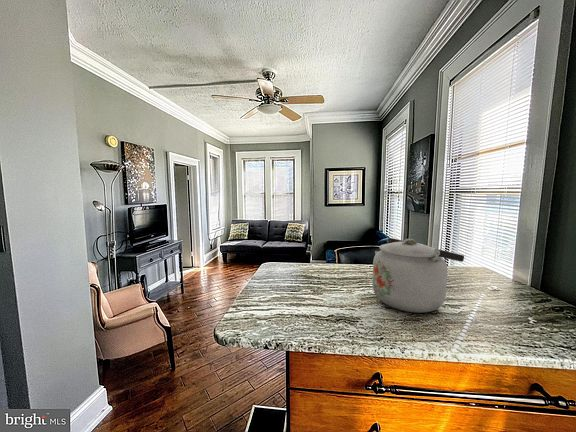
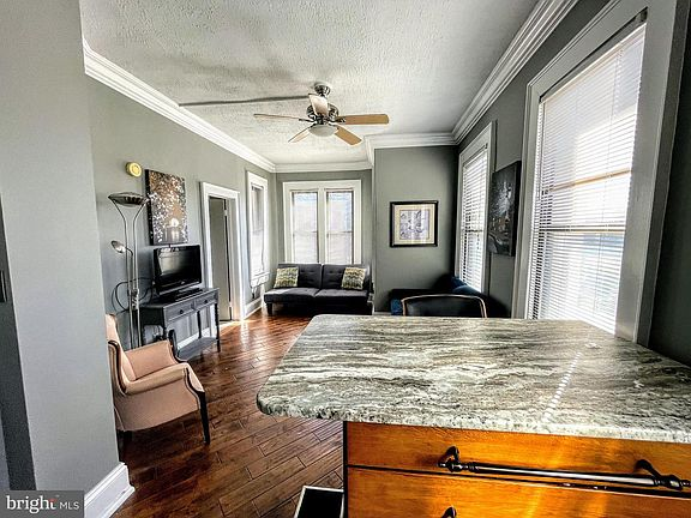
- kettle (404, 268)
